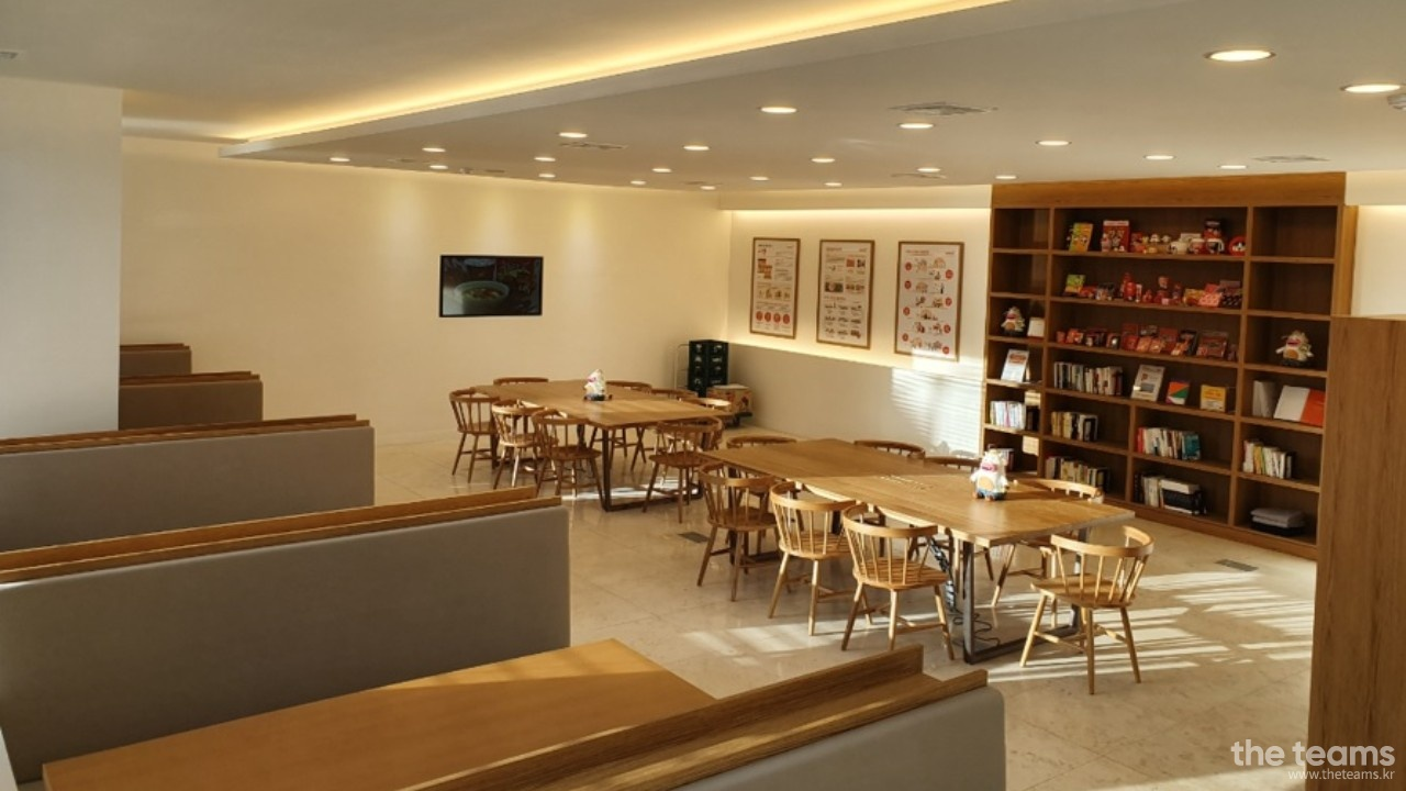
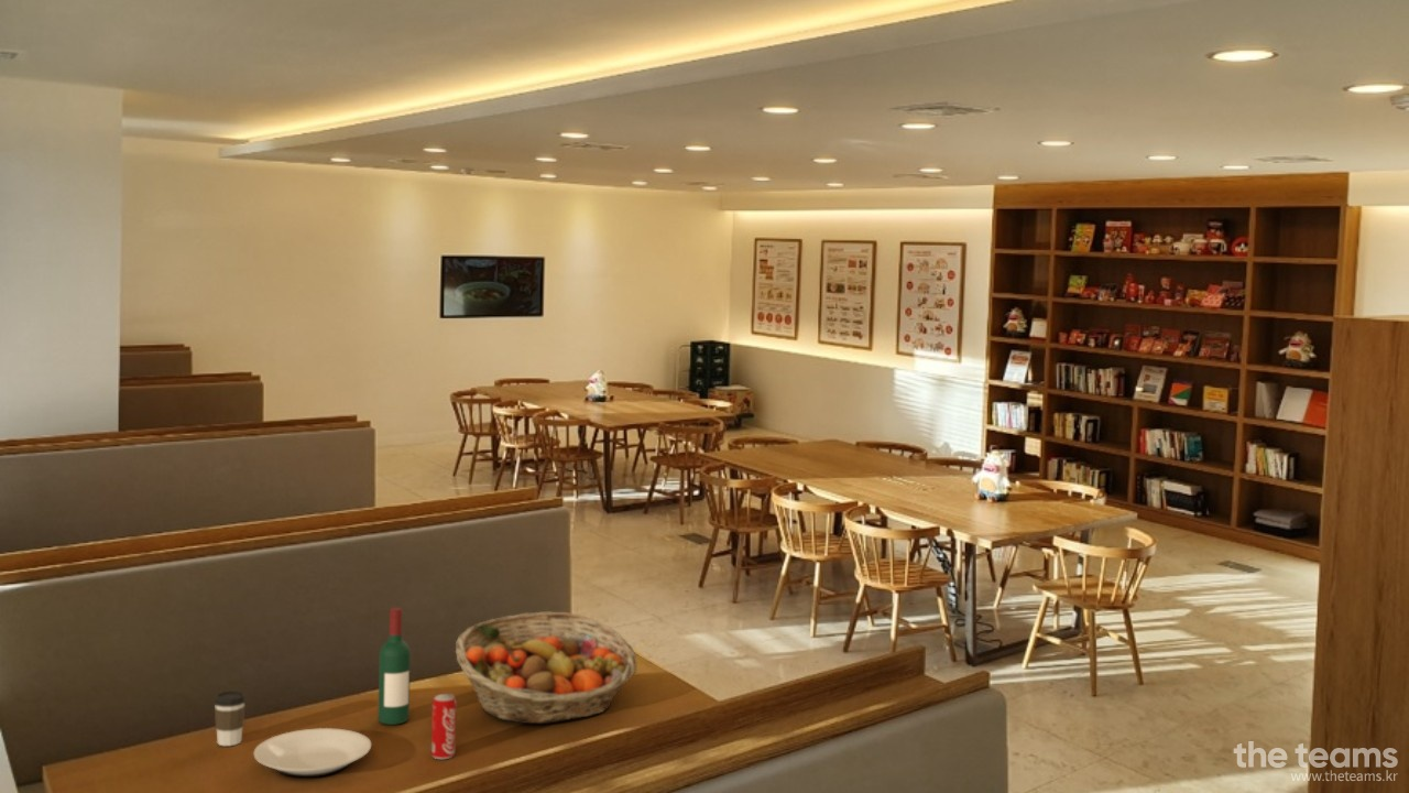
+ coffee cup (229, 718)
+ beverage can (444, 726)
+ fruit basket (546, 666)
+ plate (313, 756)
+ wine bottle (394, 664)
